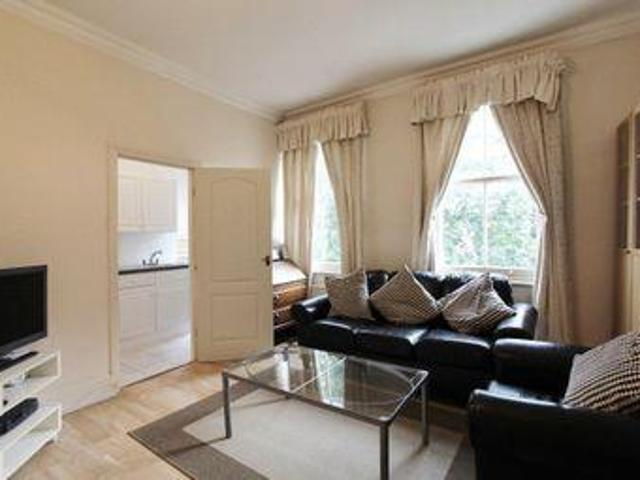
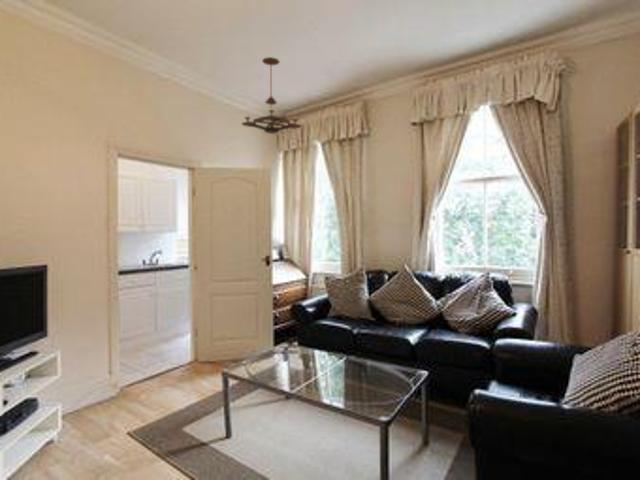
+ chandelier (271, 94)
